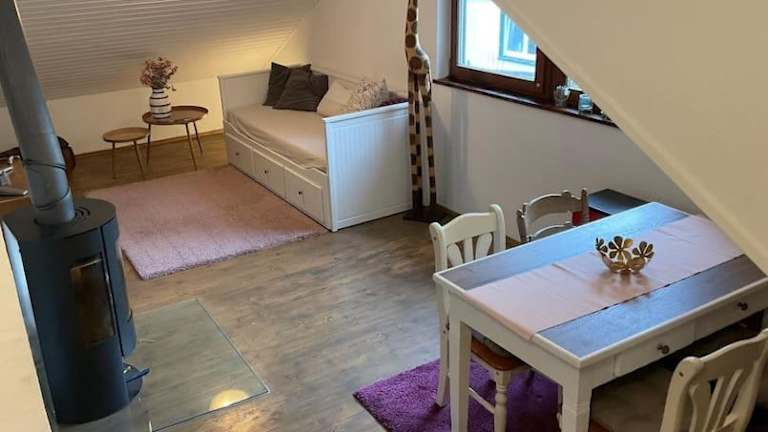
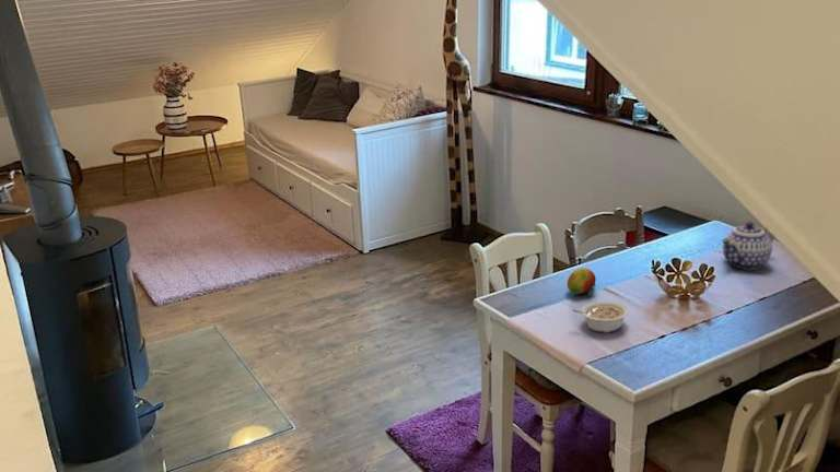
+ fruit (581, 281)
+ legume (603, 317)
+ teapot (747, 243)
